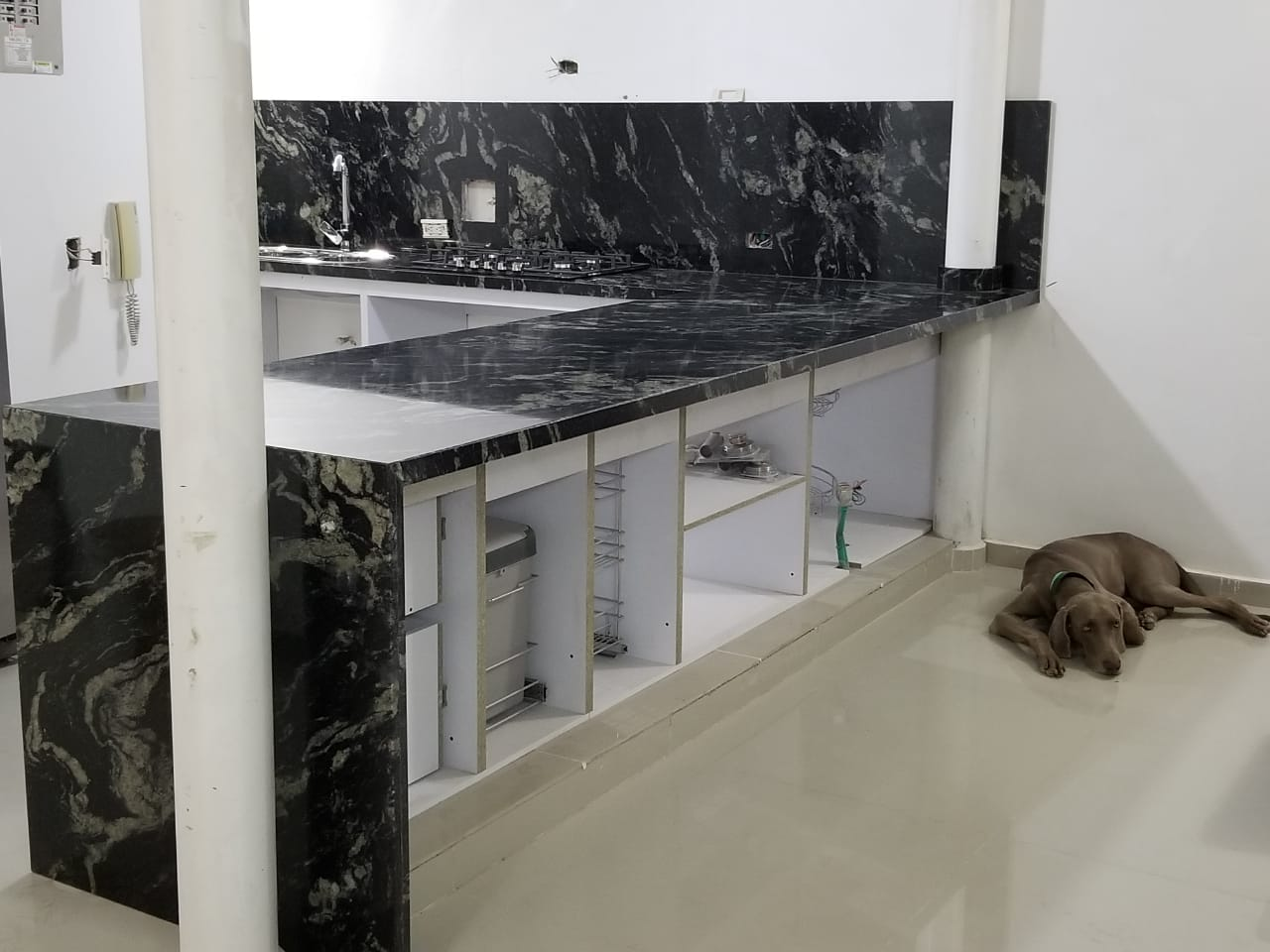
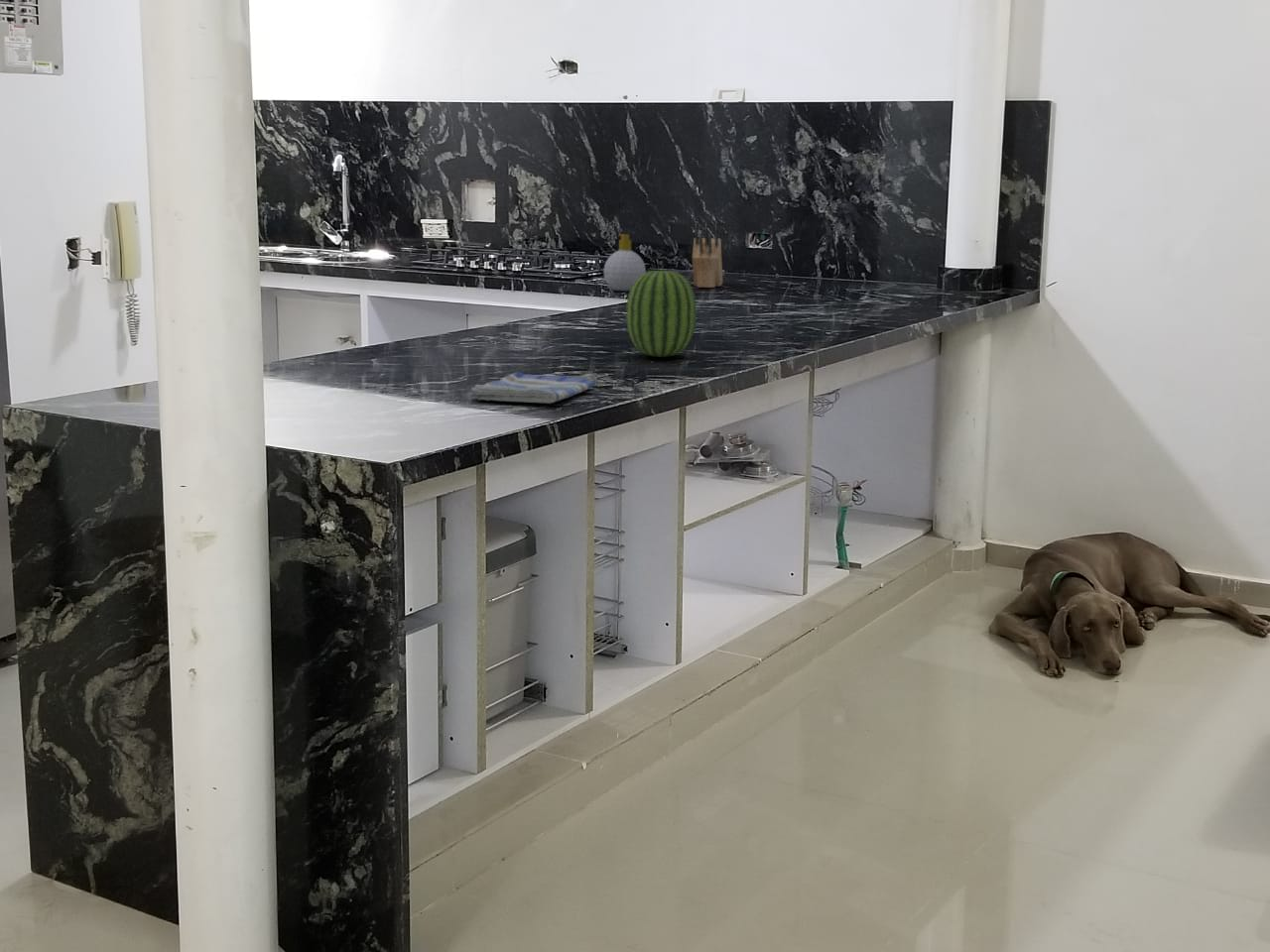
+ dish towel (534, 387)
+ knife block (707, 254)
+ soap bottle (624, 262)
+ fruit (661, 311)
